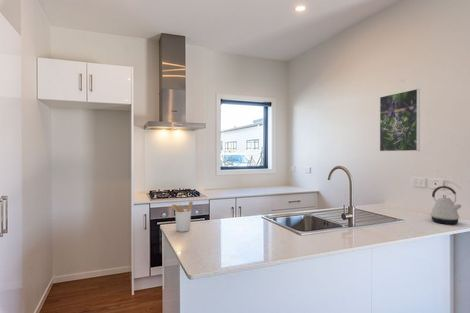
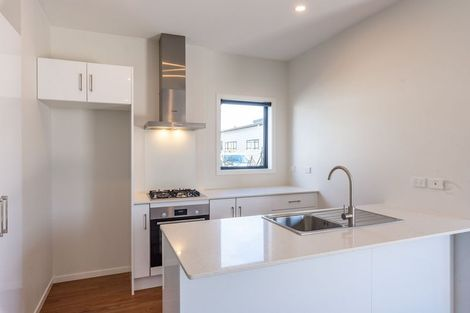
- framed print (398, 122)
- kettle (445, 204)
- utensil holder (181, 216)
